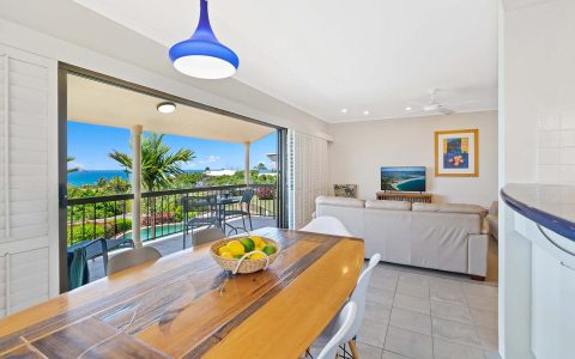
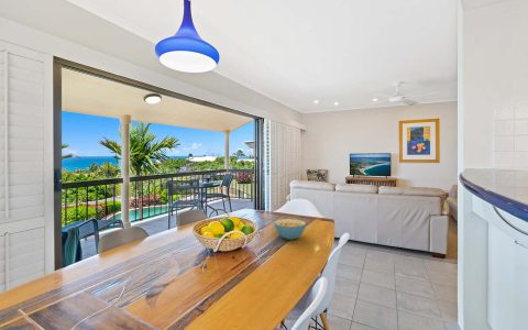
+ cereal bowl (289, 230)
